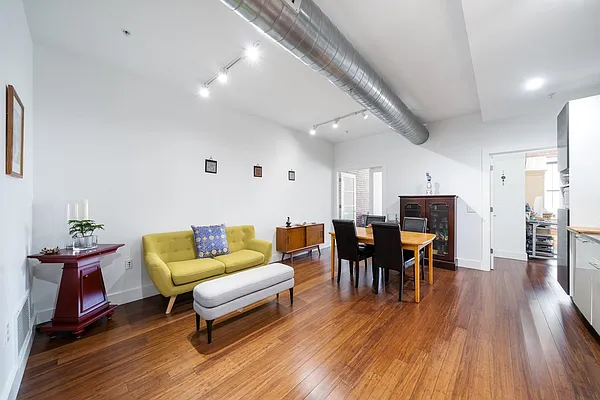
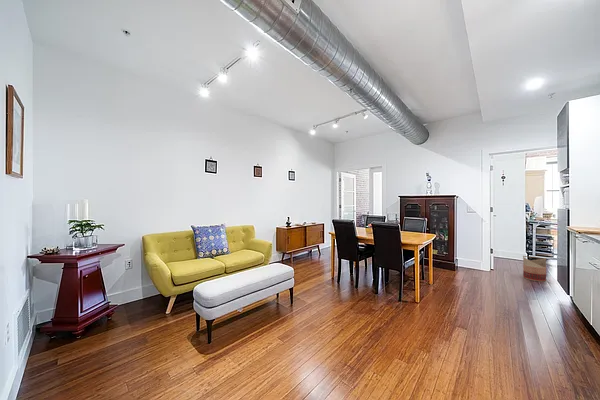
+ basket (534, 267)
